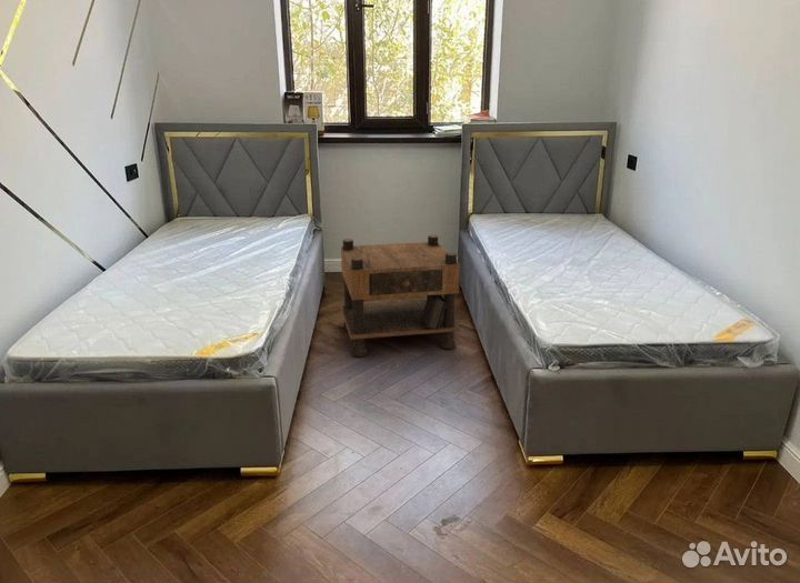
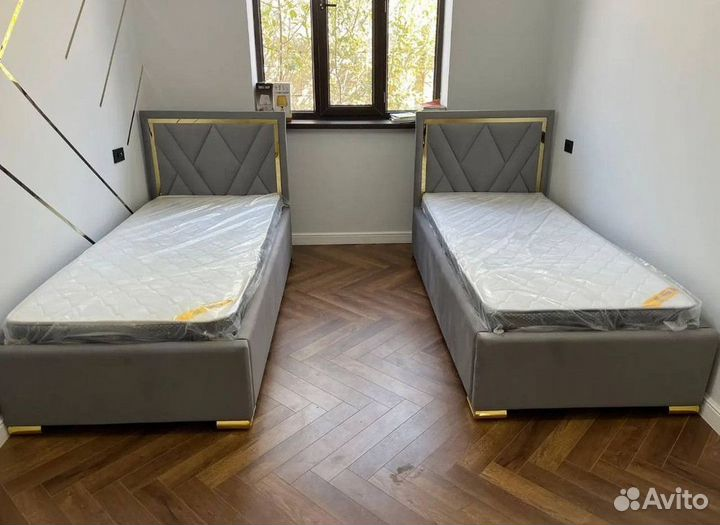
- nightstand (397, 291)
